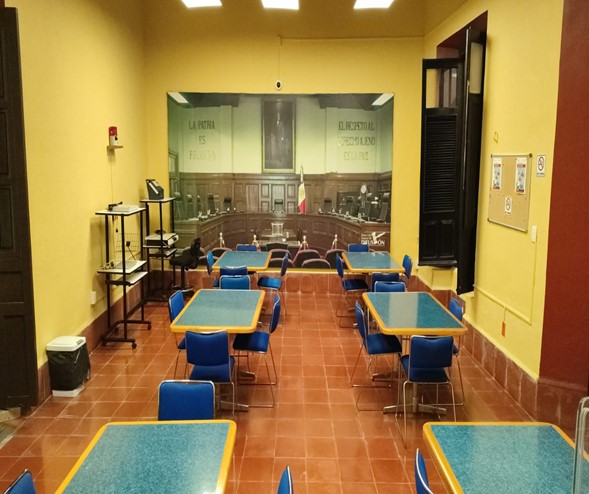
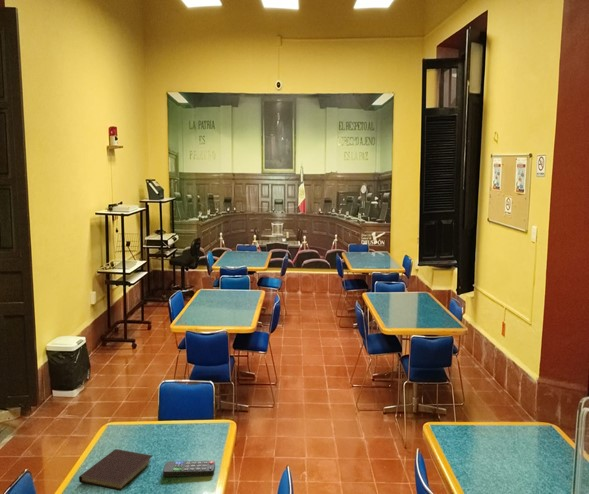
+ notebook (117, 468)
+ remote control (189, 468)
